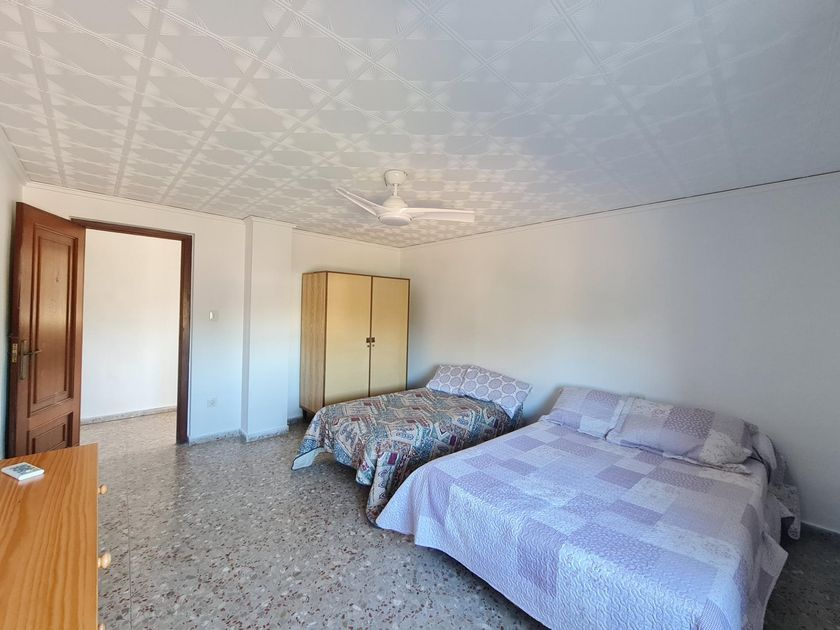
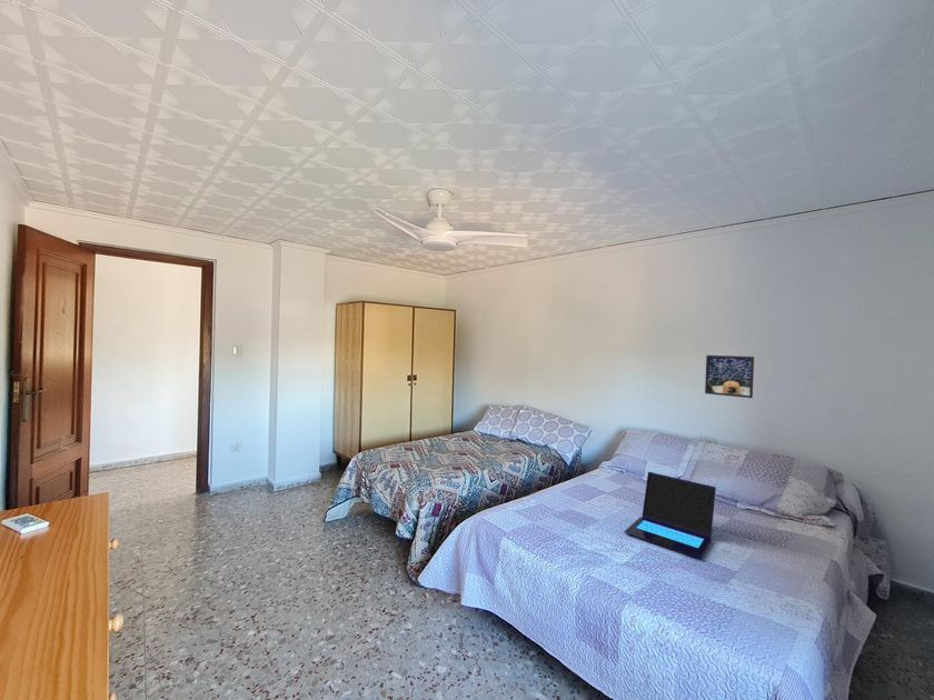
+ laptop (670, 510)
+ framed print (728, 376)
